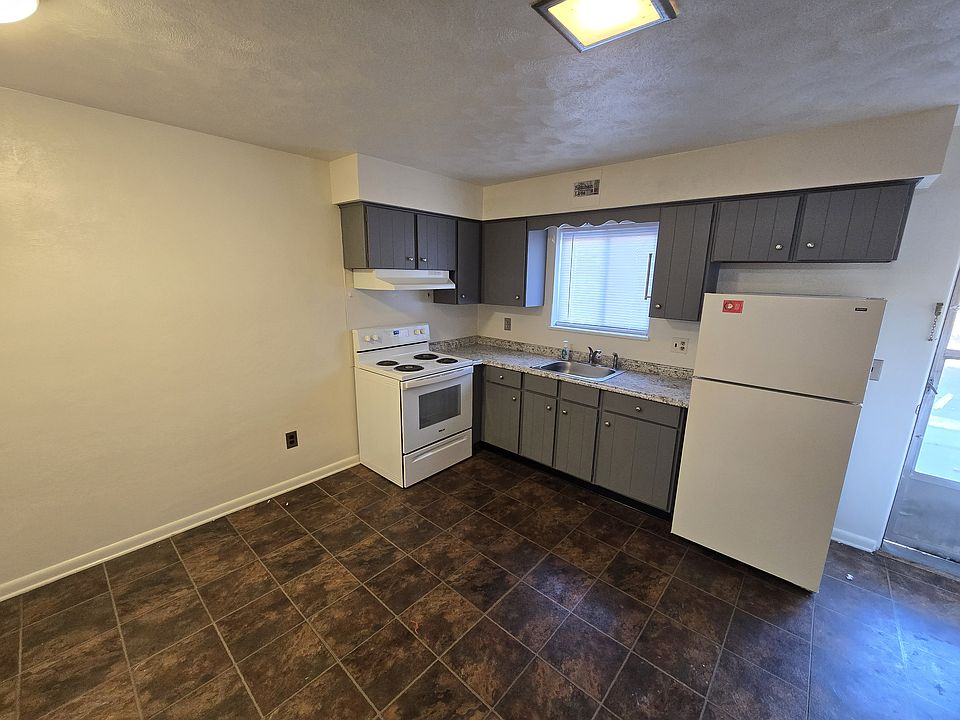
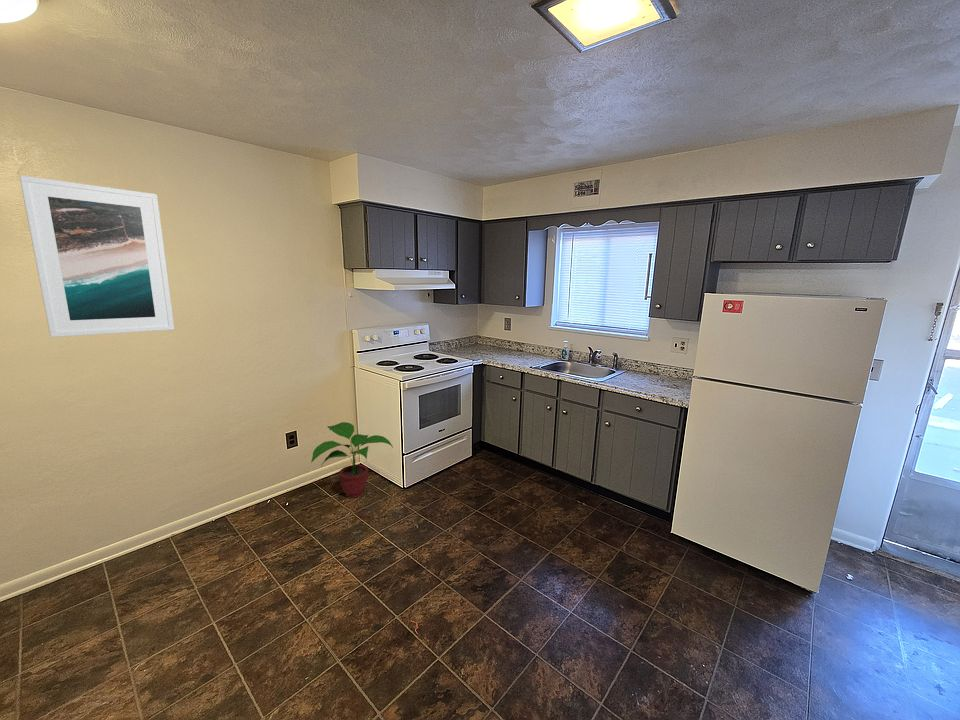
+ potted plant (340, 456)
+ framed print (106, 262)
